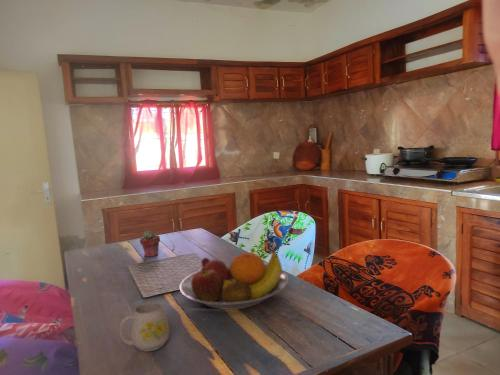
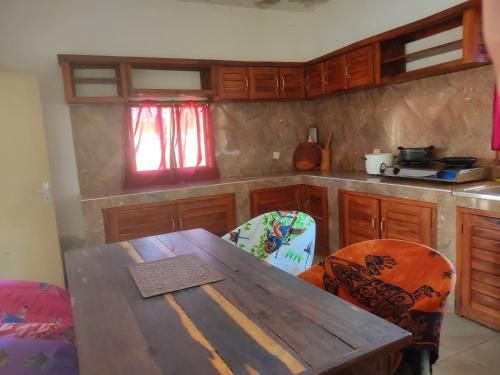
- fruit bowl (233, 276)
- mug (144, 327)
- potted succulent (150, 242)
